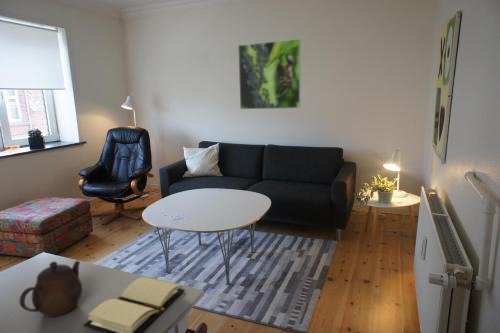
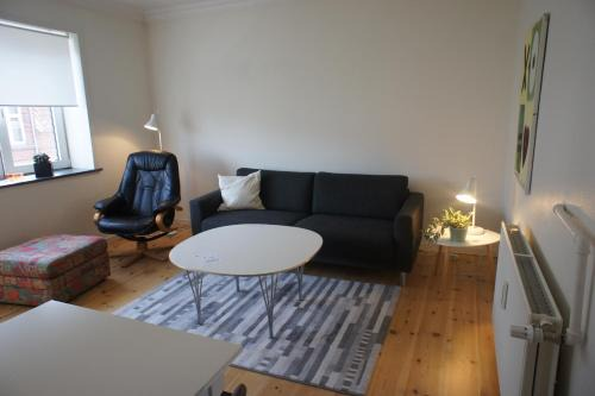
- teapot (53, 286)
- book (138, 302)
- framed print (268, 76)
